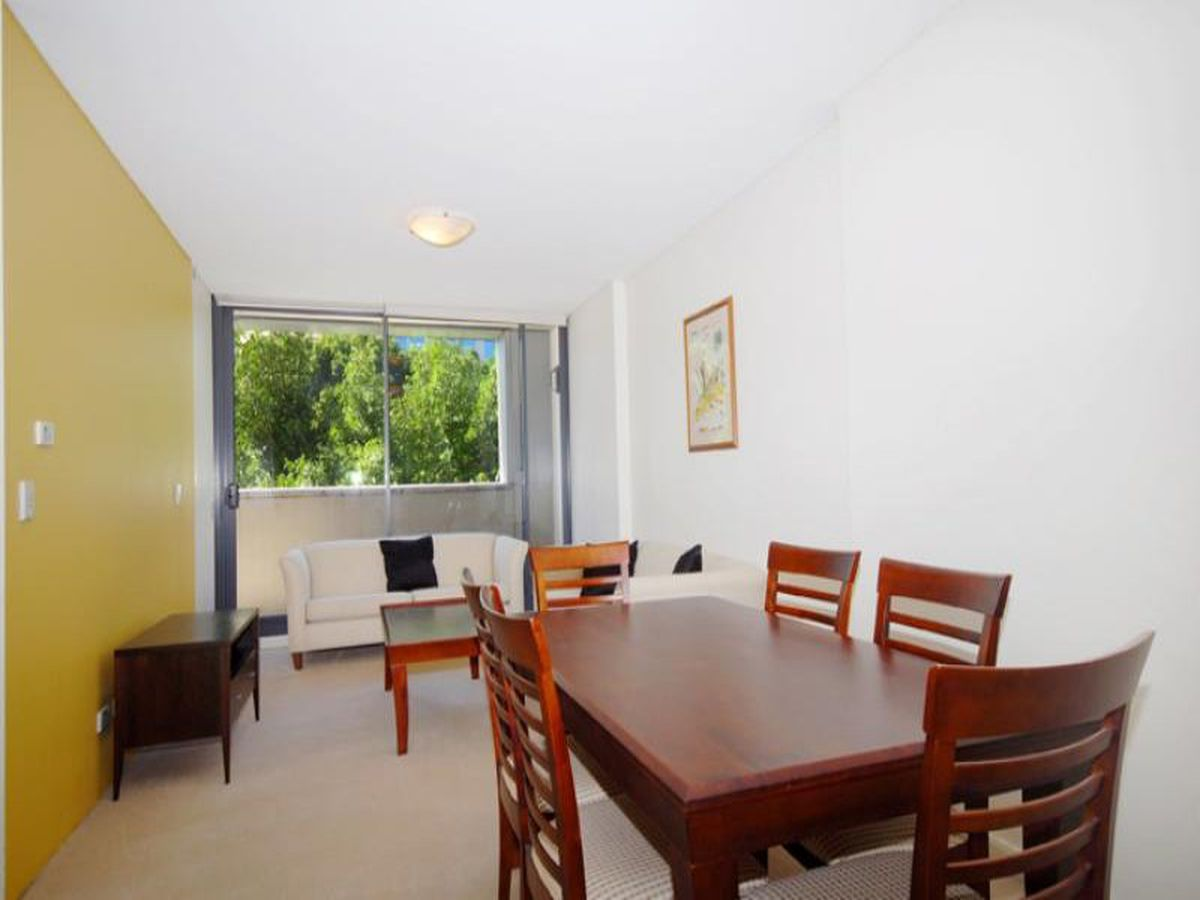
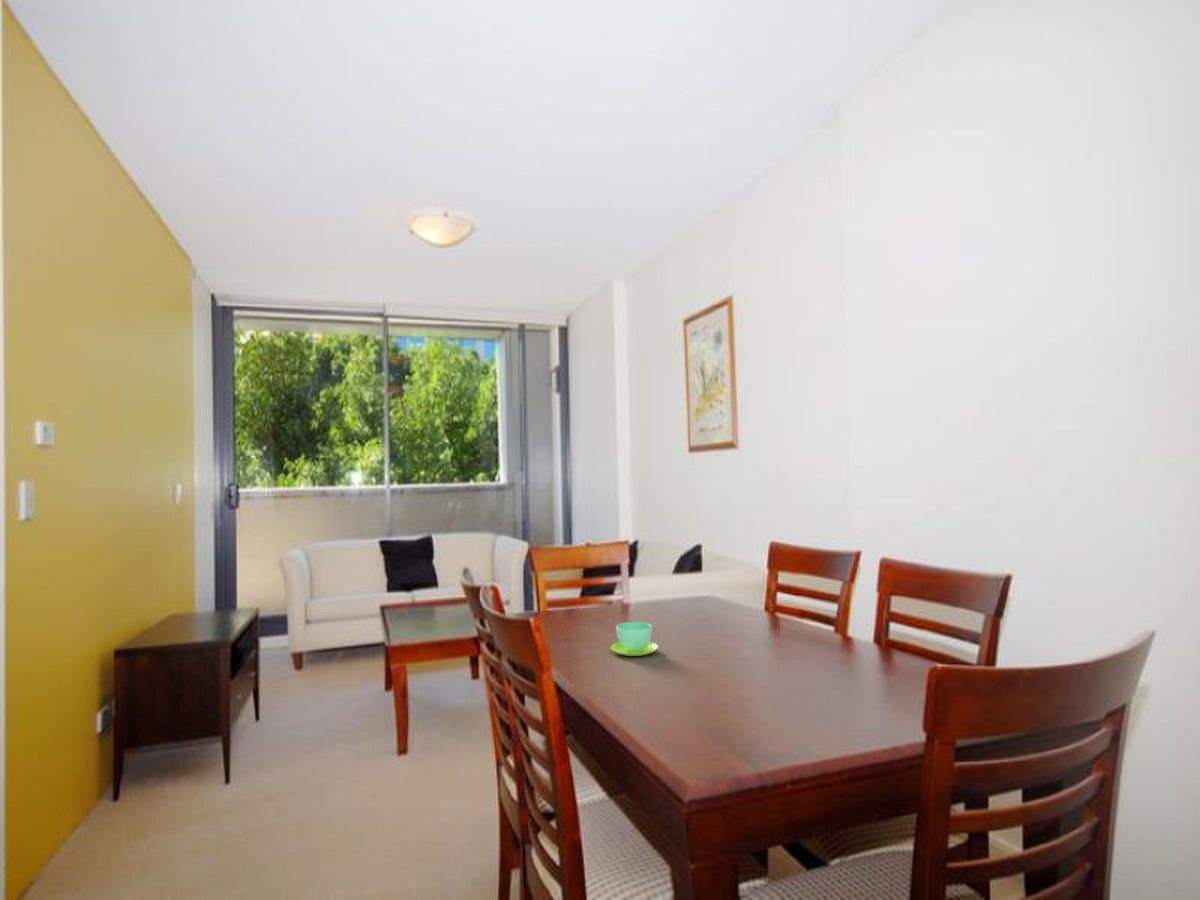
+ cup (634, 638)
